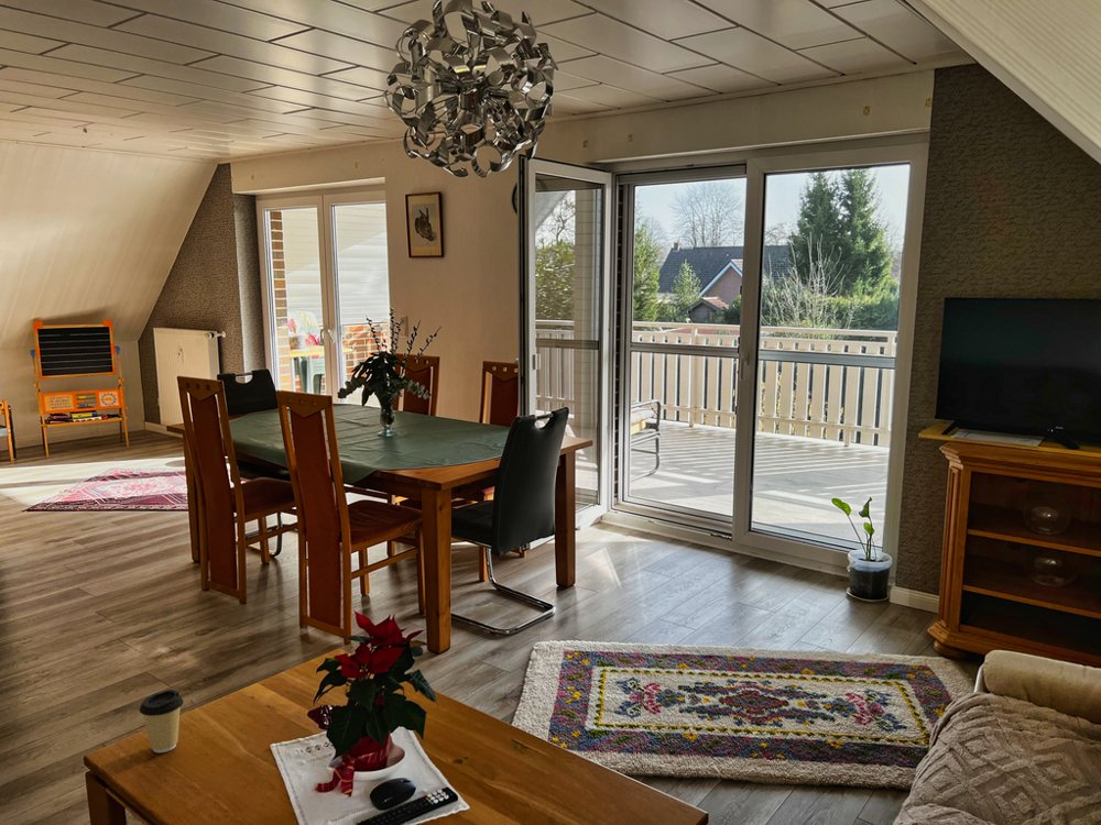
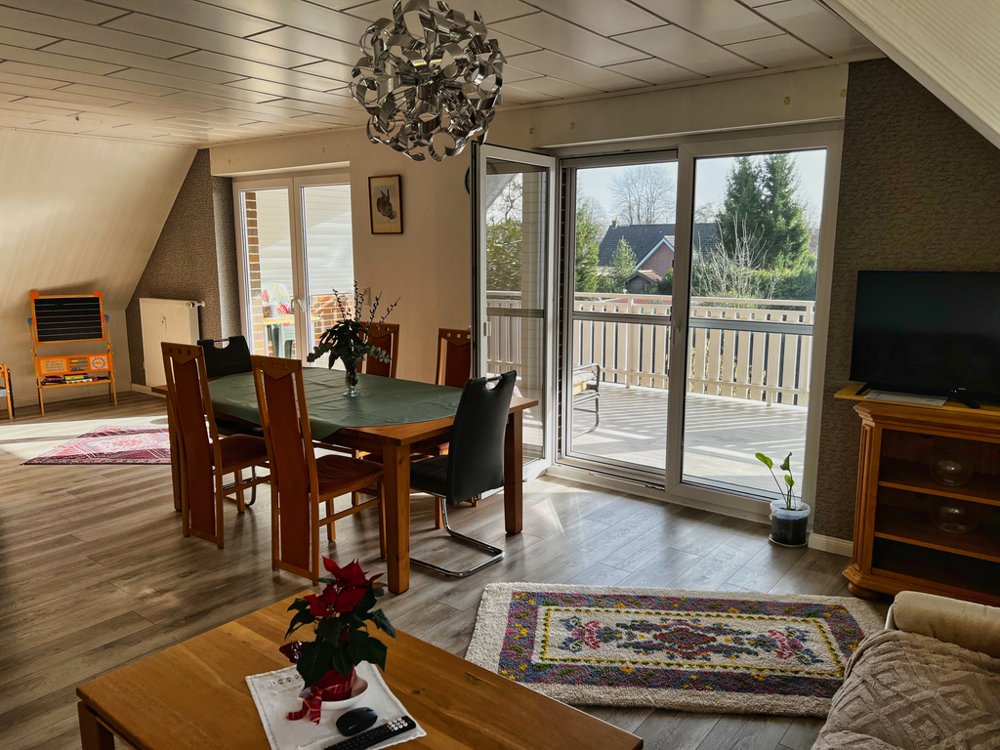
- coffee cup (162, 722)
